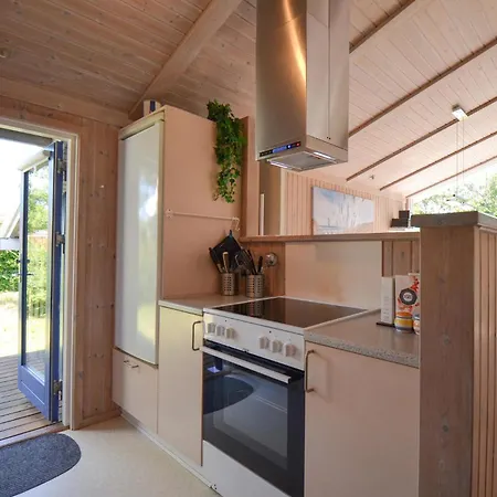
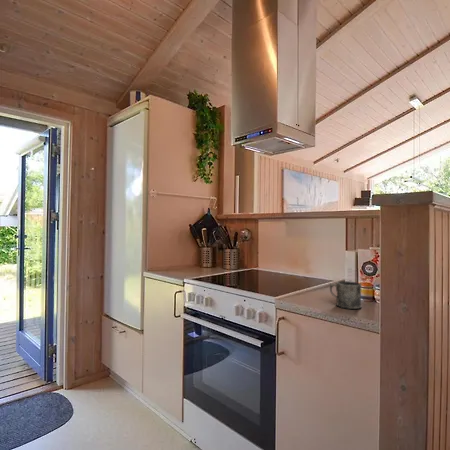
+ mug (345, 294)
